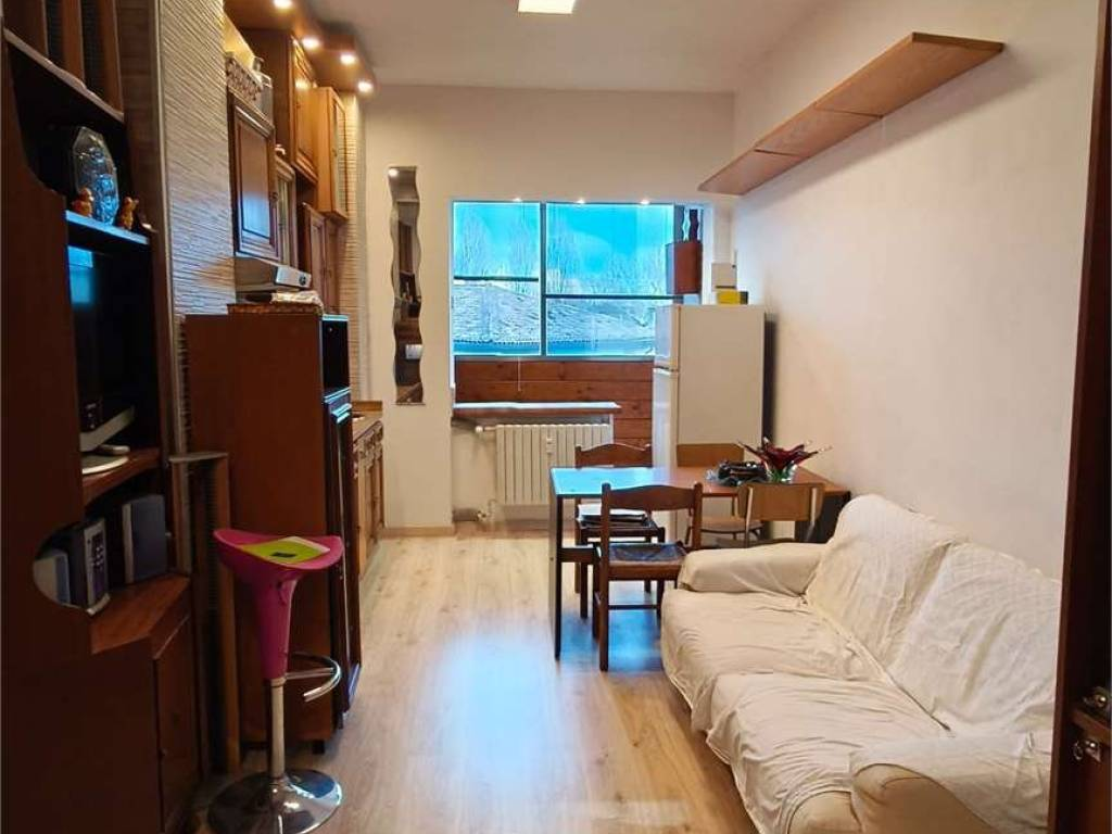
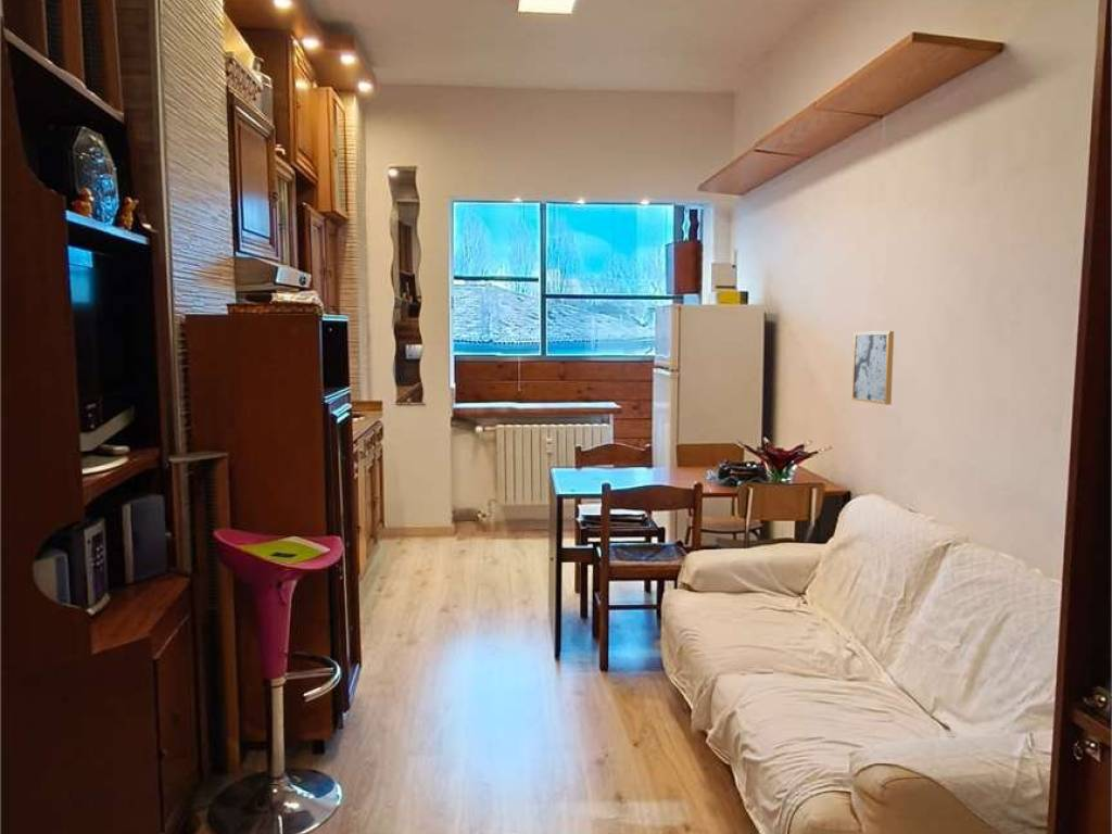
+ wall art (871, 367)
